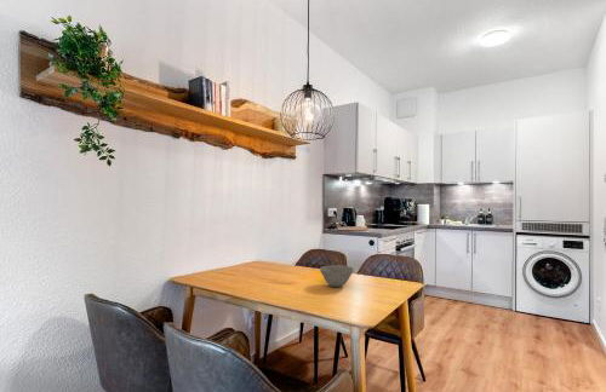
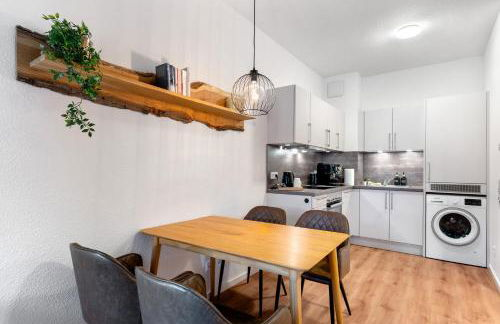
- bowl (336, 276)
